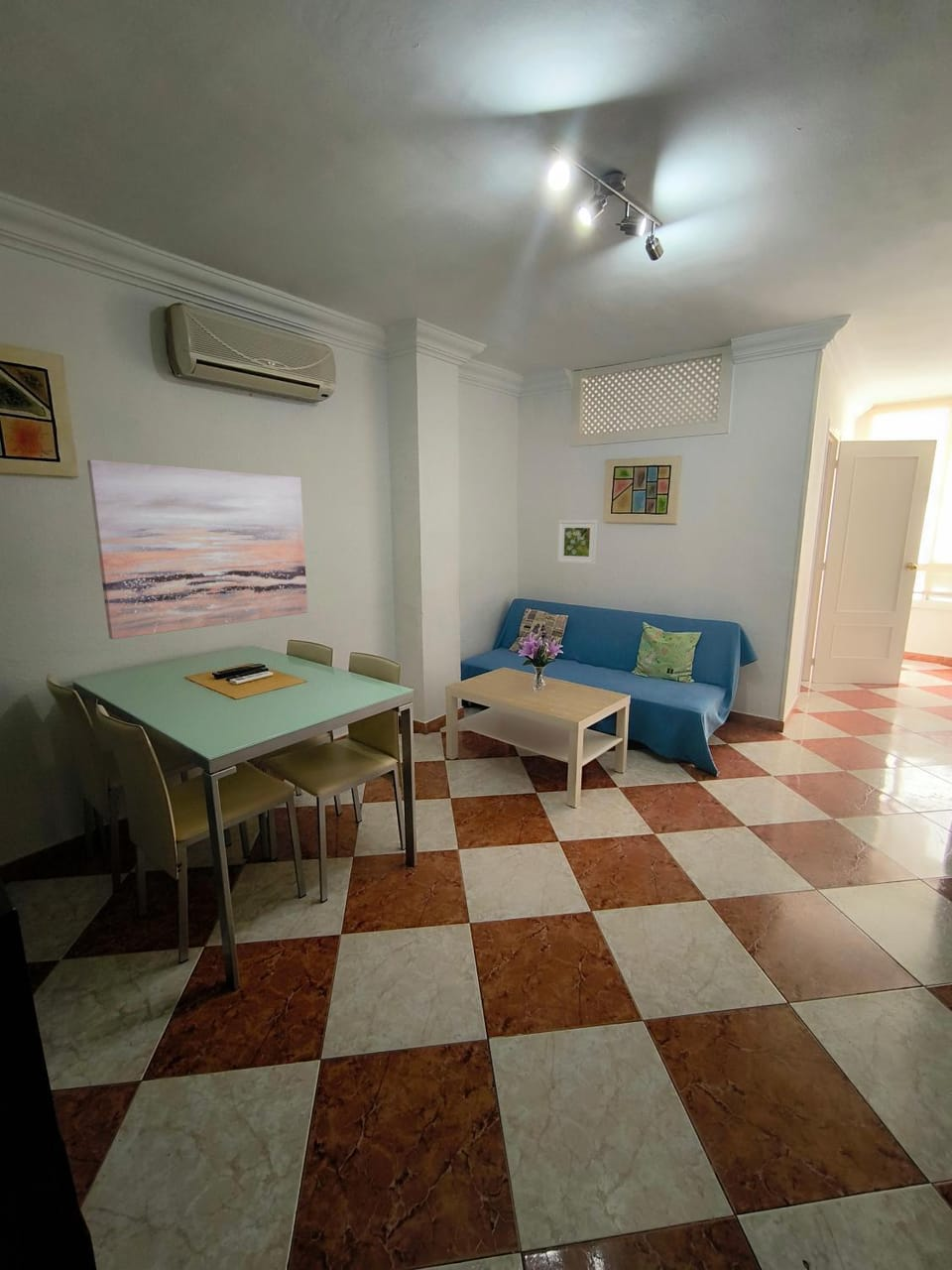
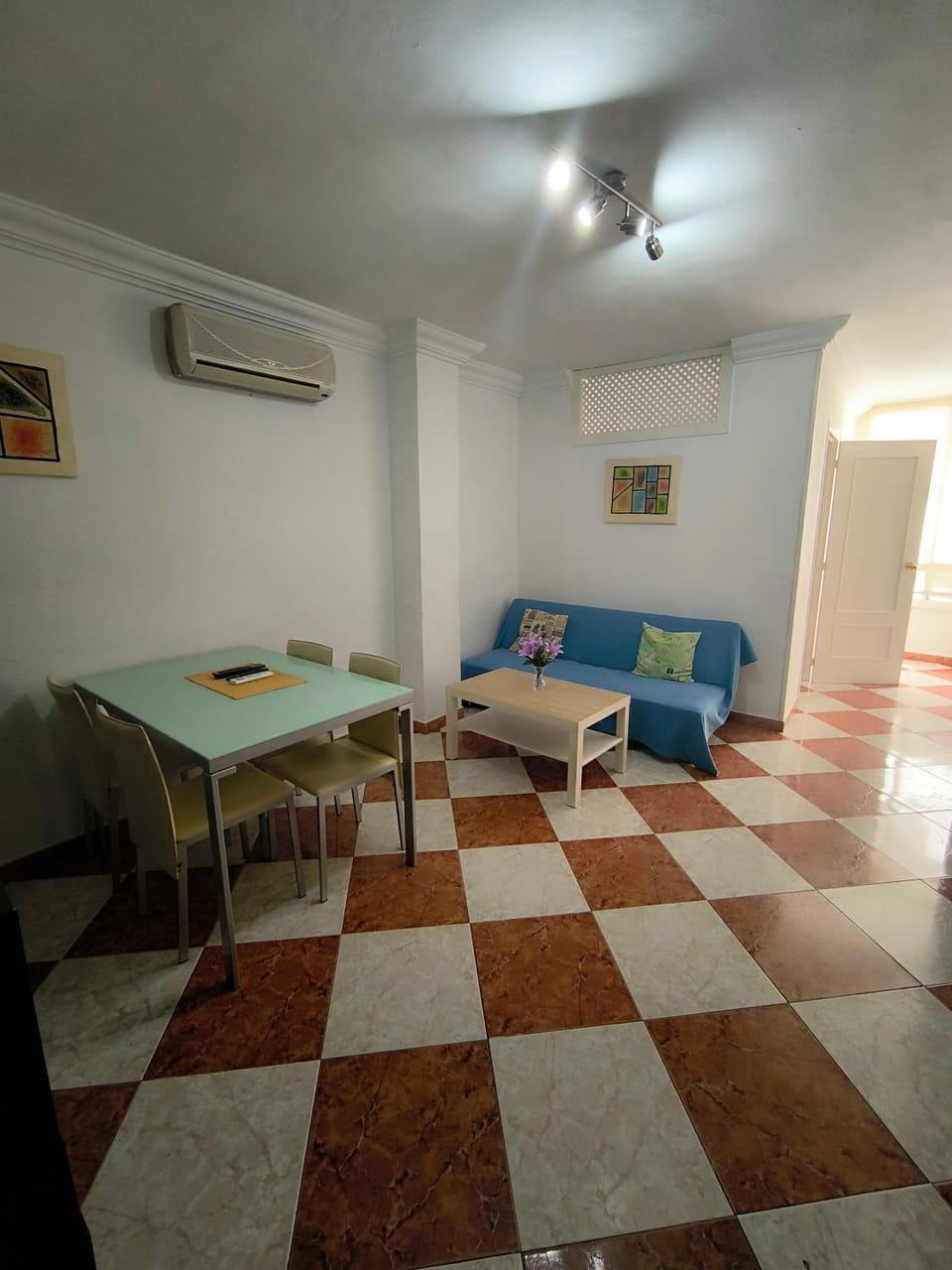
- wall art (215, 549)
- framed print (576, 542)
